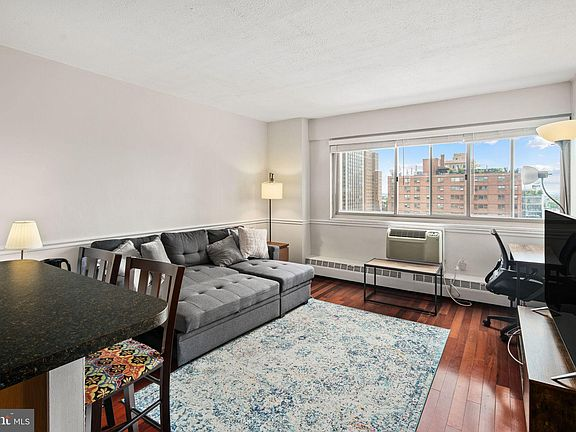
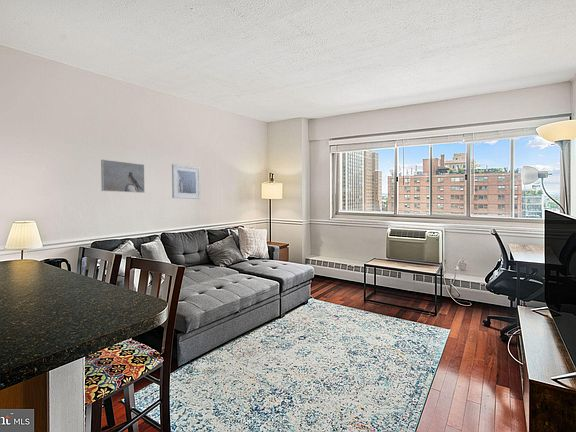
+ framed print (186, 182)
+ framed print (123, 177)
